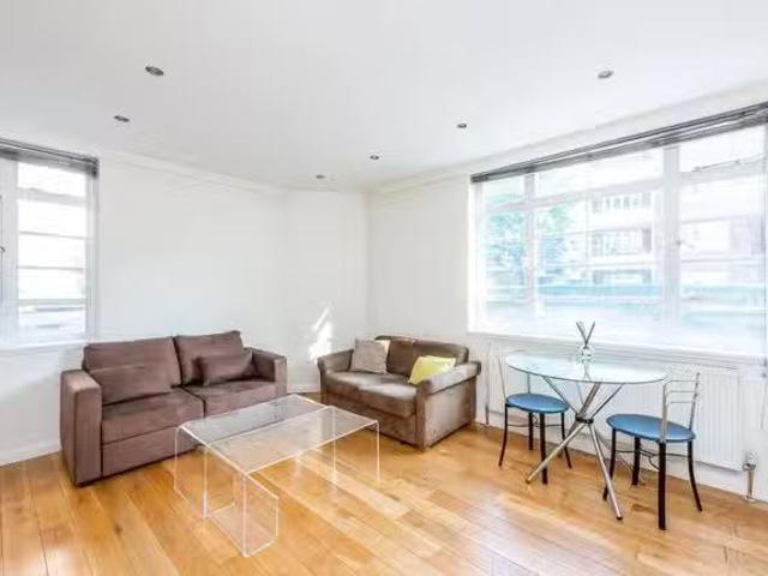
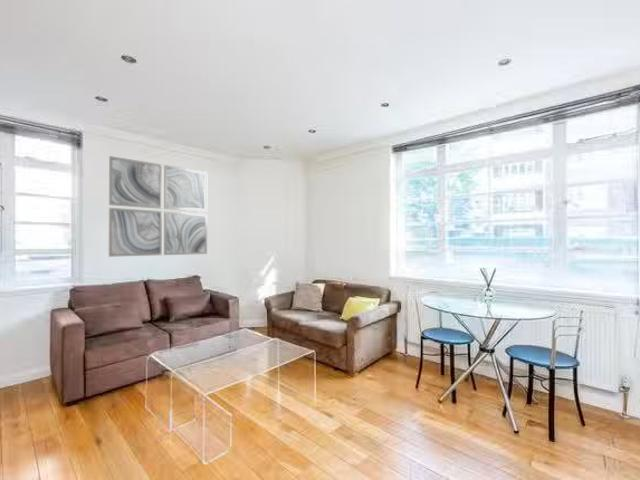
+ wall art (161, 211)
